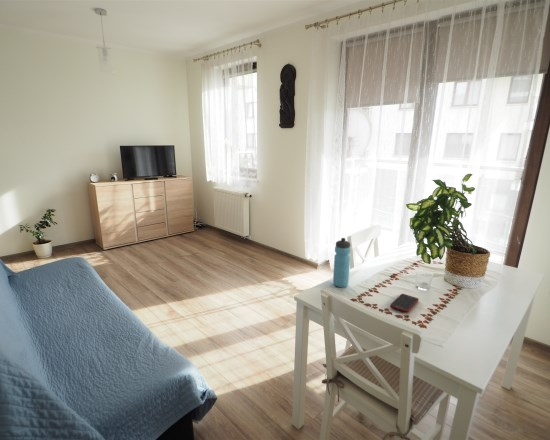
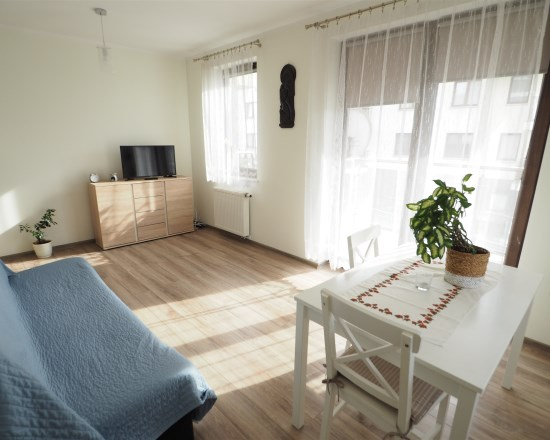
- water bottle (341, 261)
- cell phone (404, 302)
